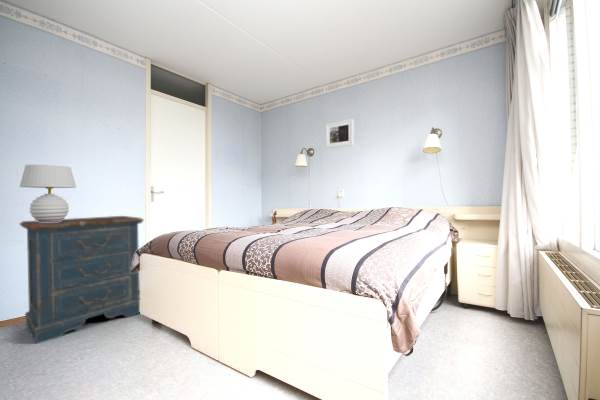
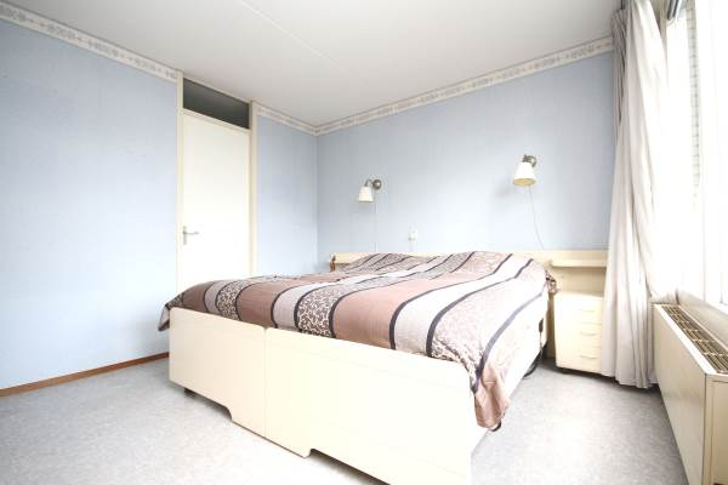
- dresser (86, 269)
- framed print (339, 134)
- table lamp (49, 193)
